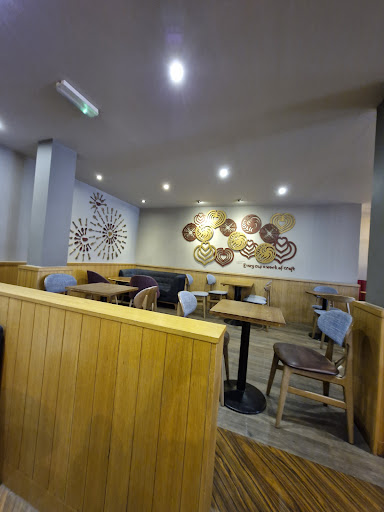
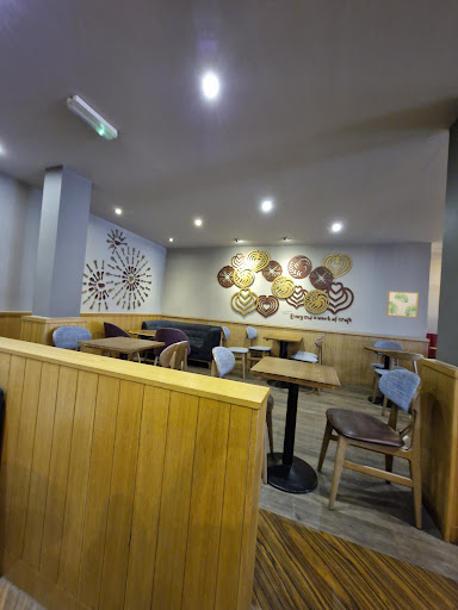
+ wall art (402, 304)
